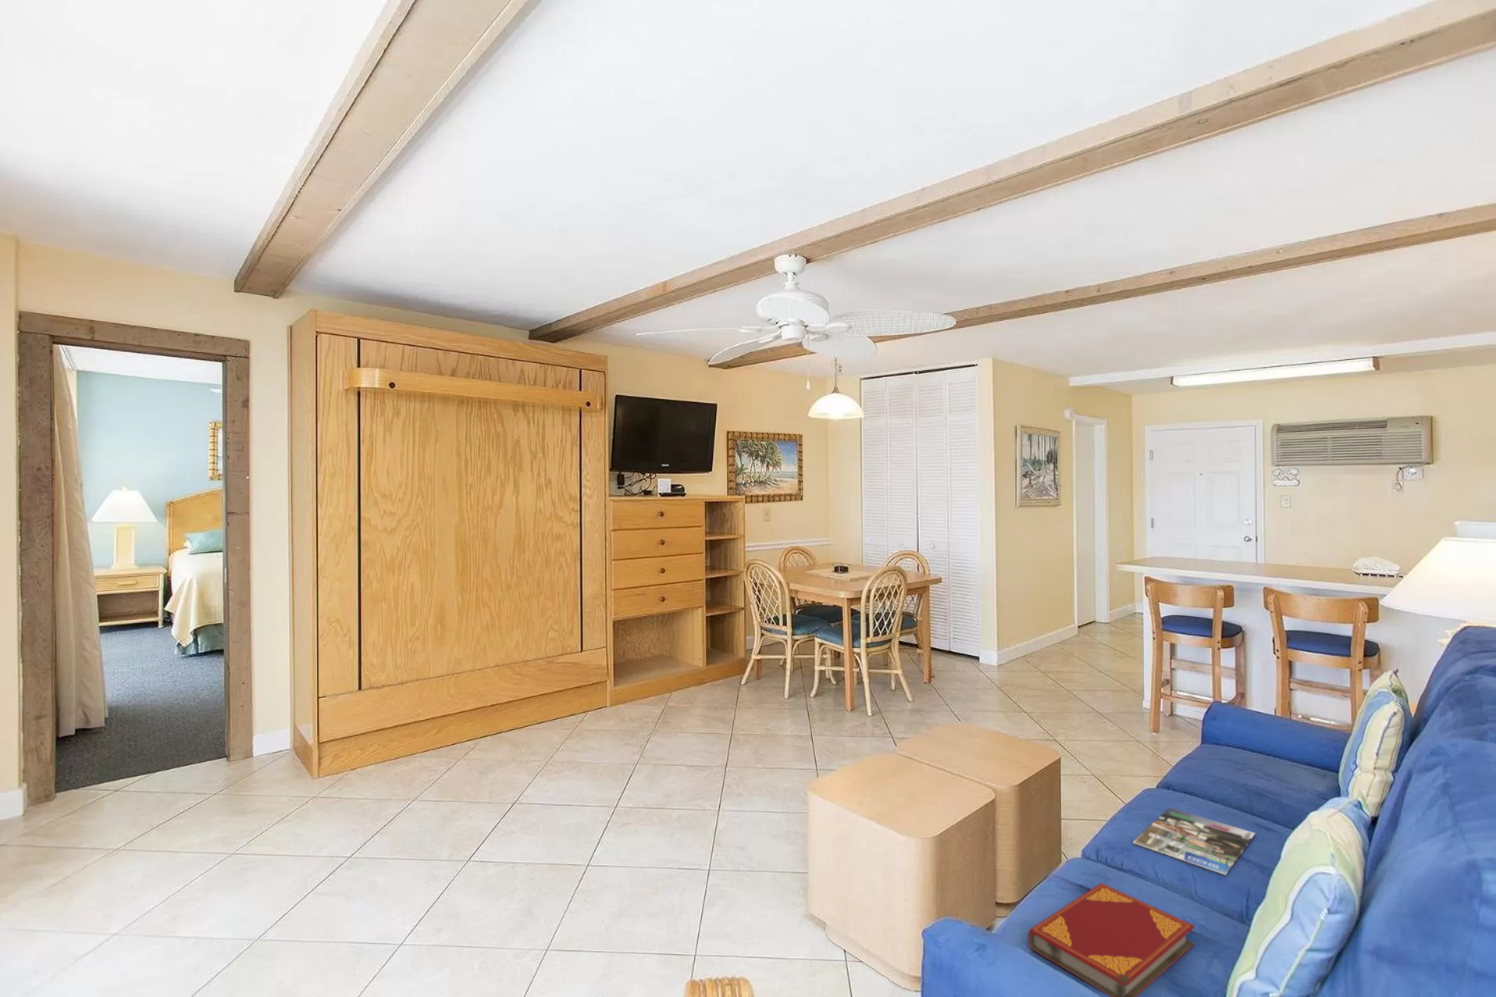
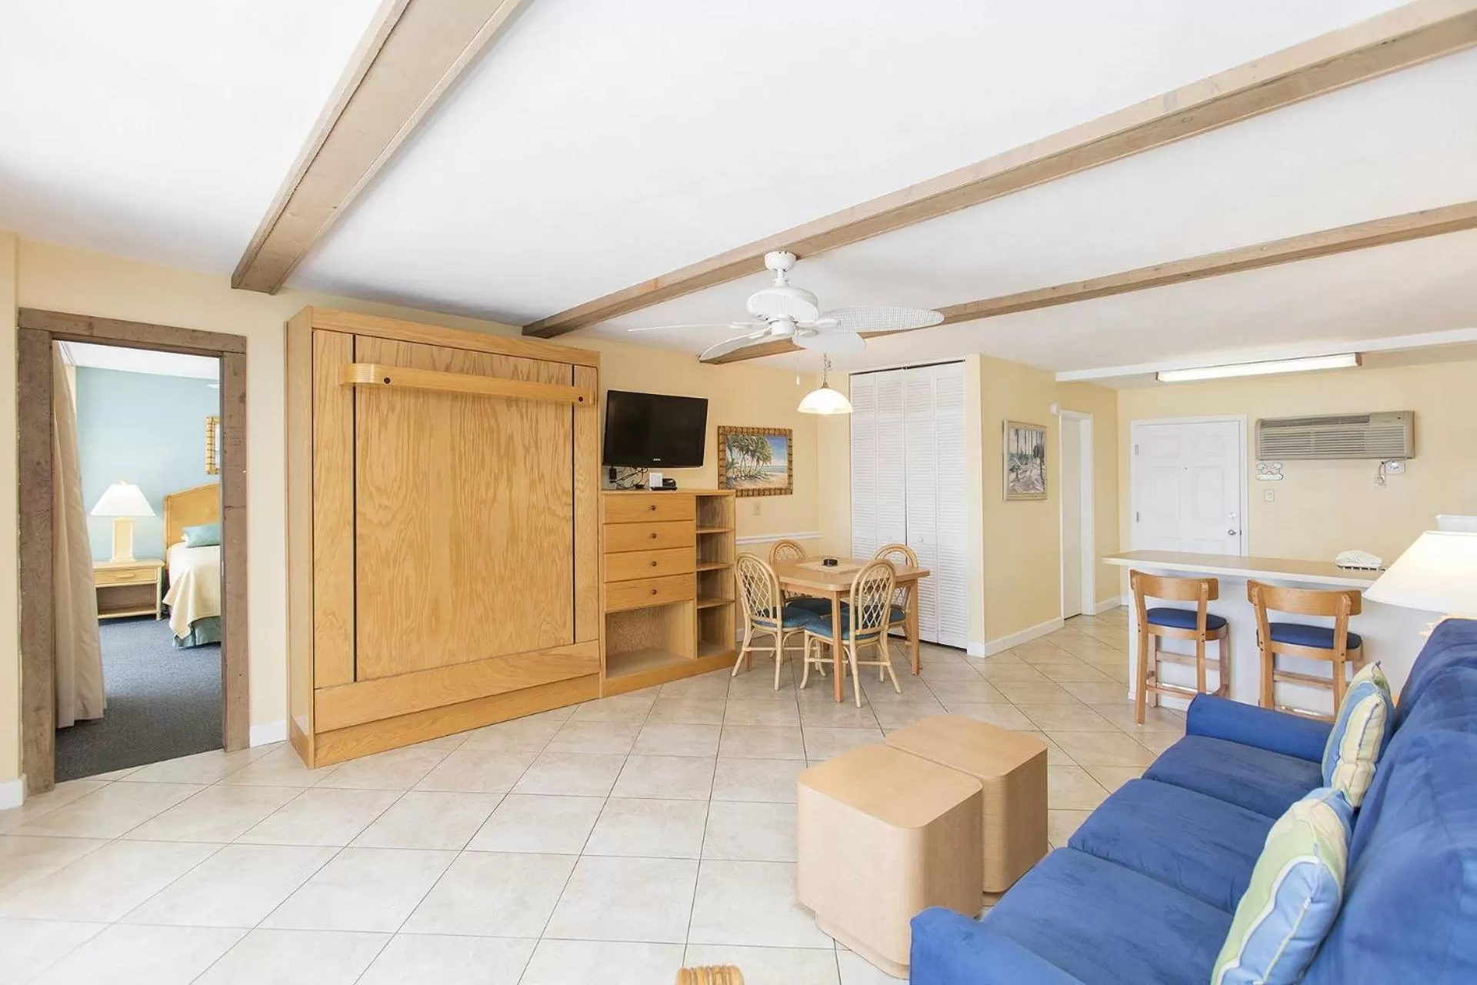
- hardback book (1111, 936)
- magazine (1194, 838)
